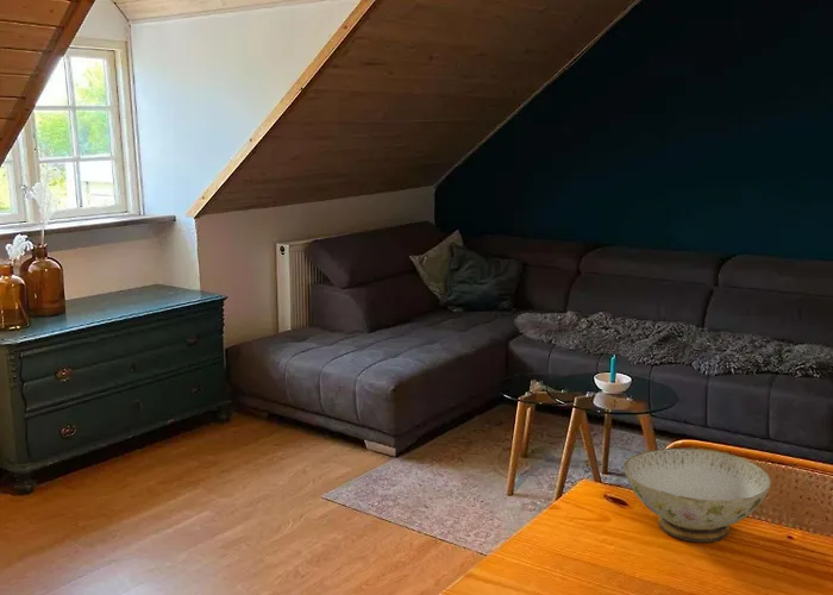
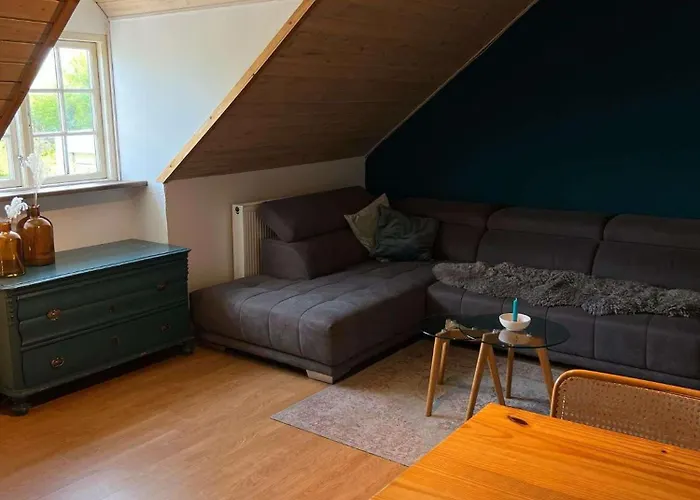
- ceramic bowl (694, 499)
